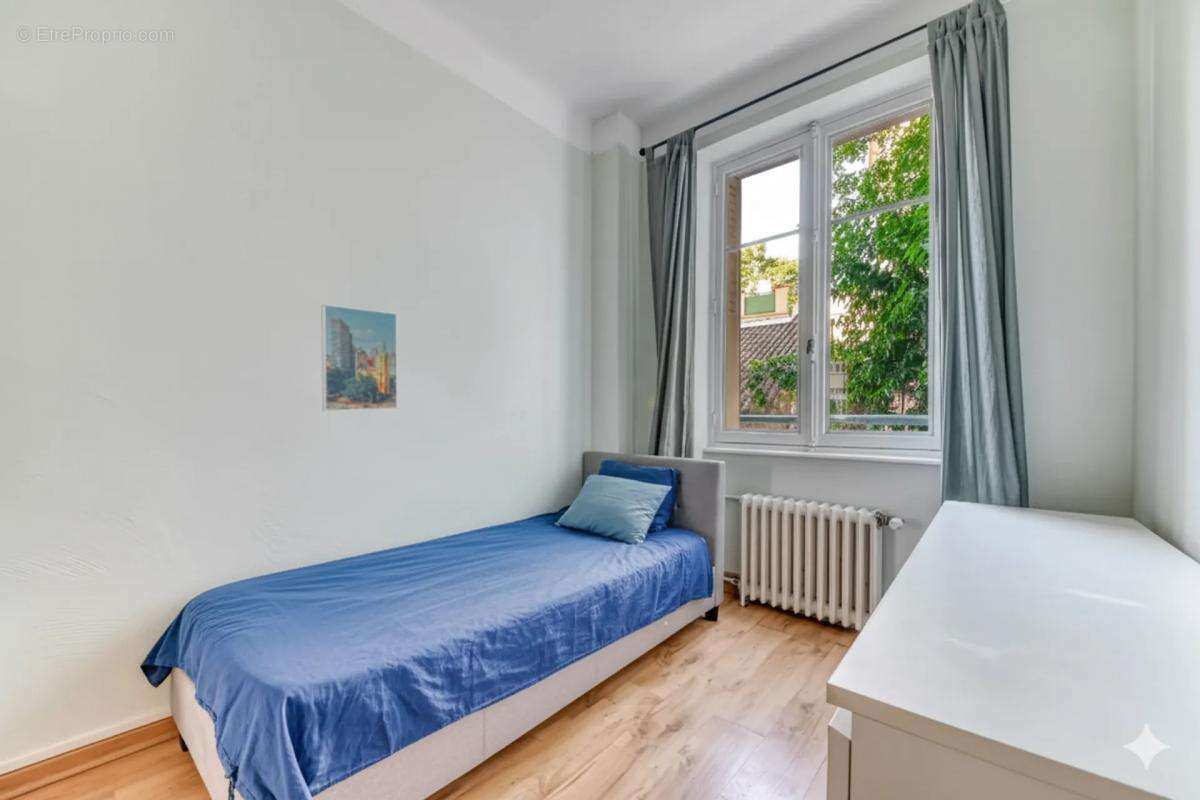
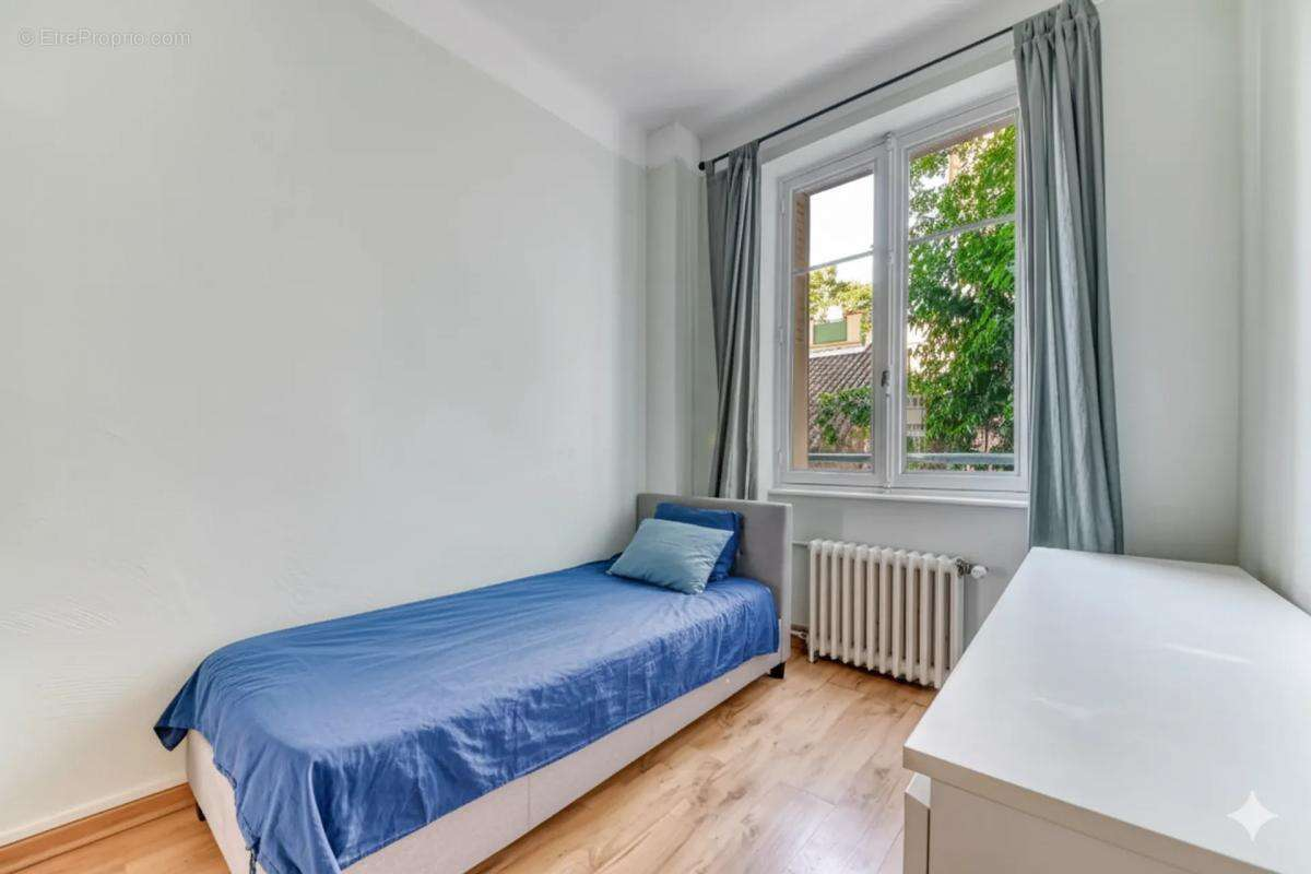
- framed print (361, 359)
